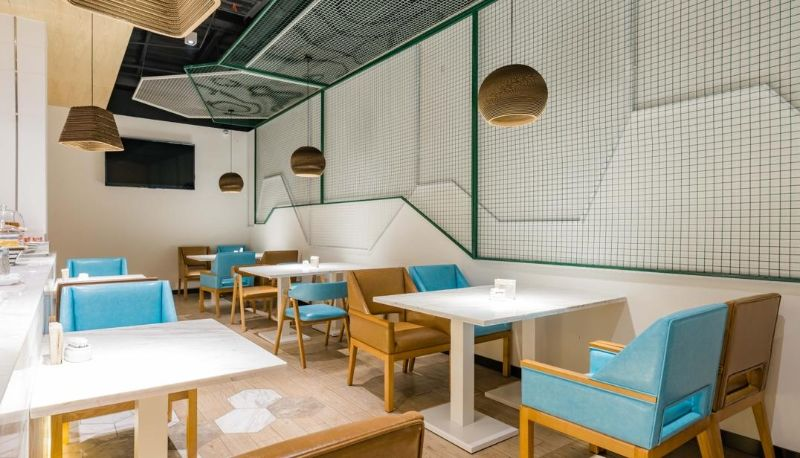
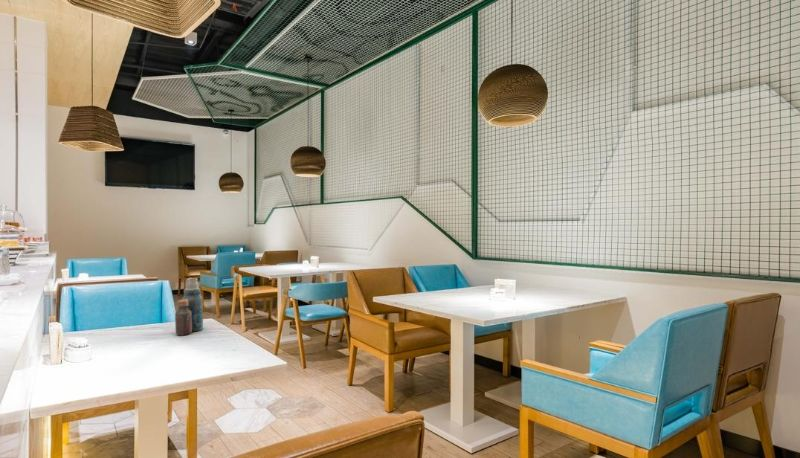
+ bottle (189, 305)
